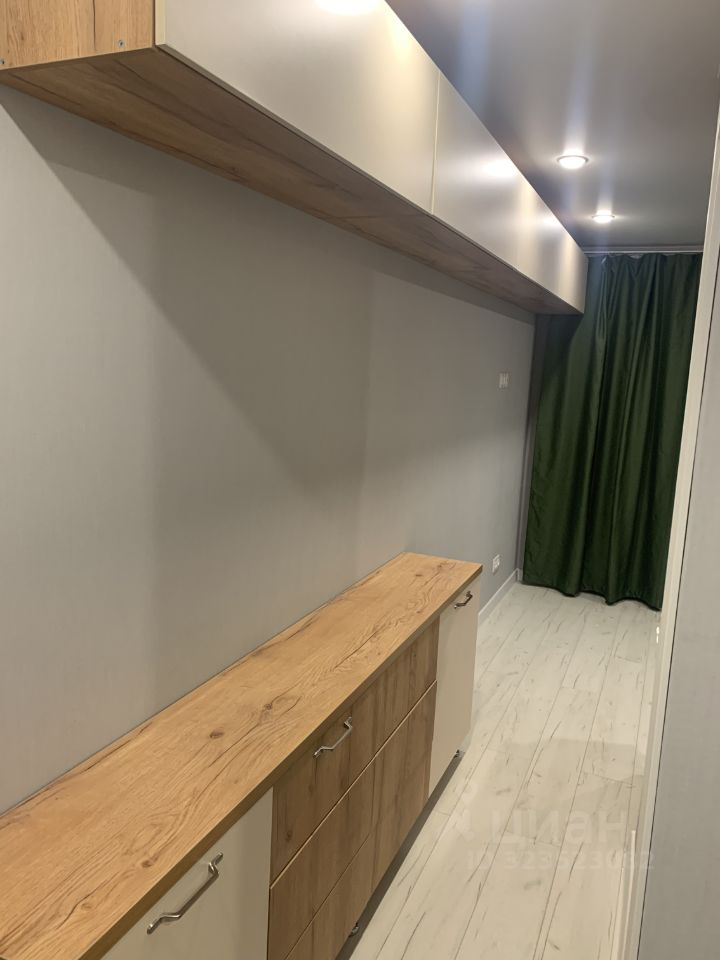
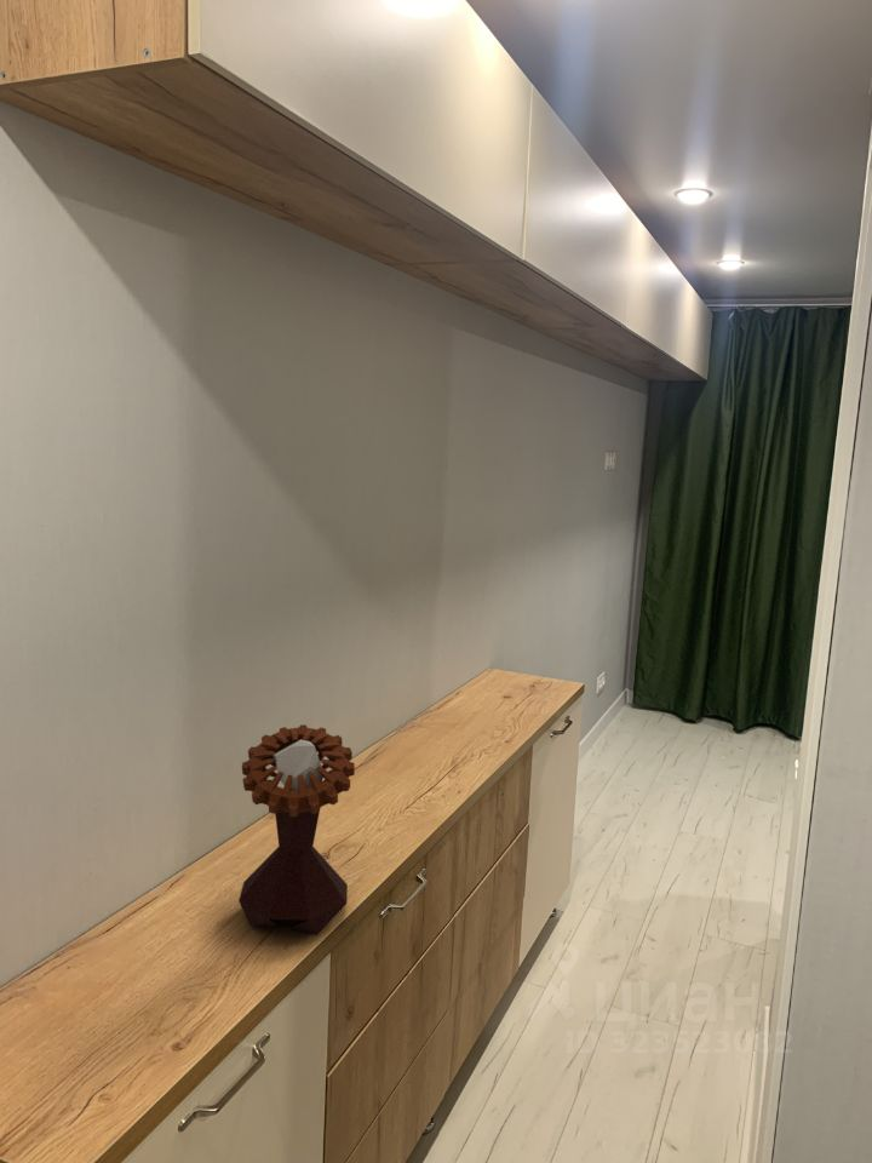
+ mushroom (296, 827)
